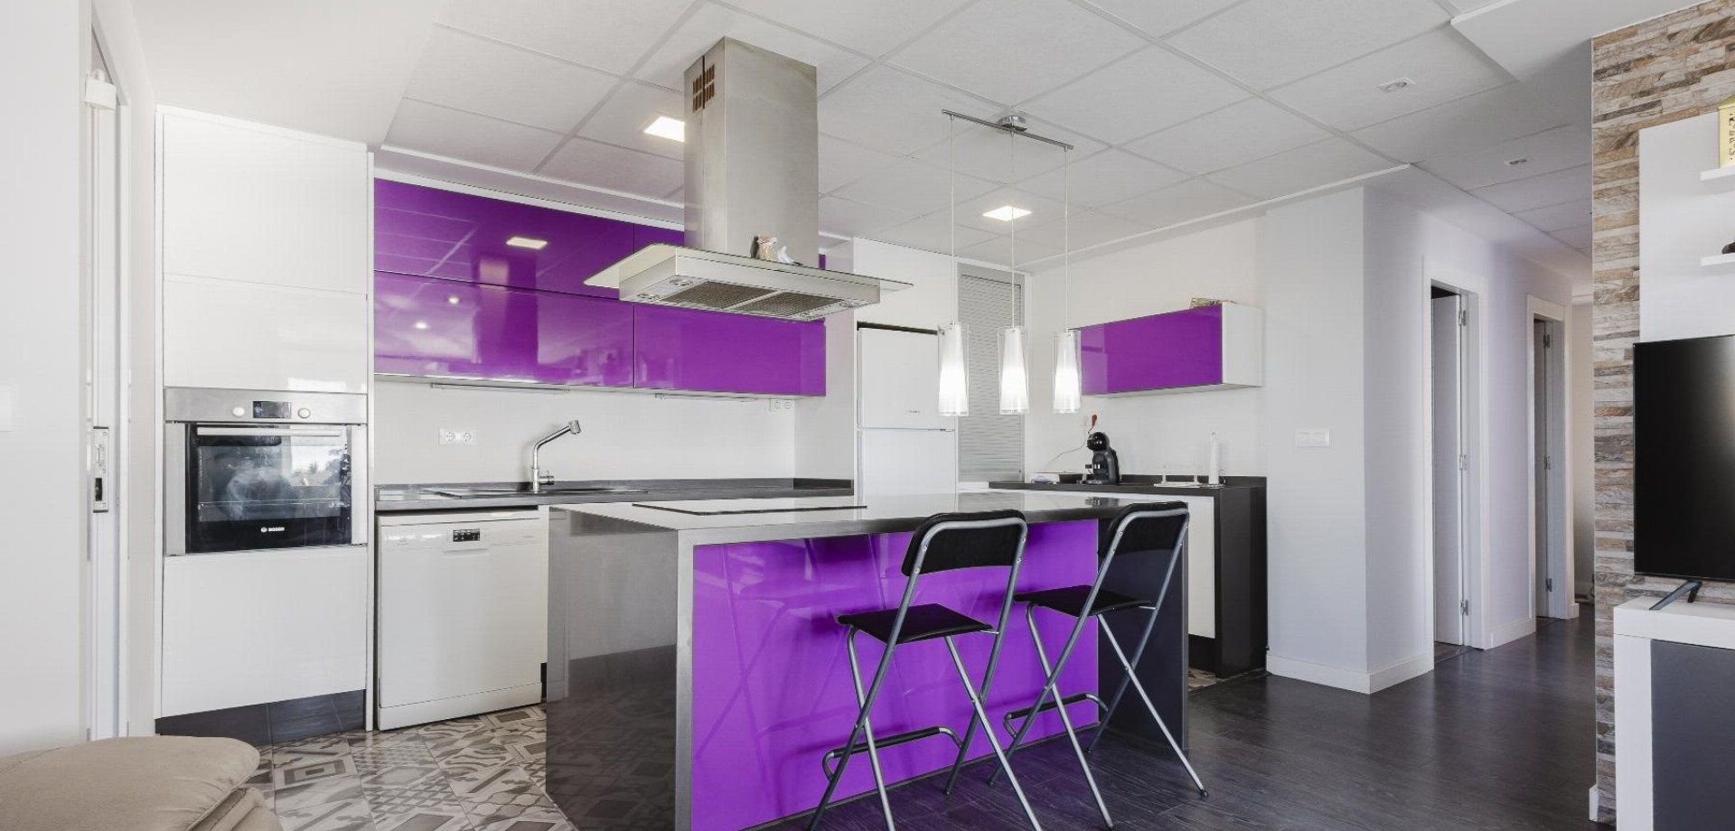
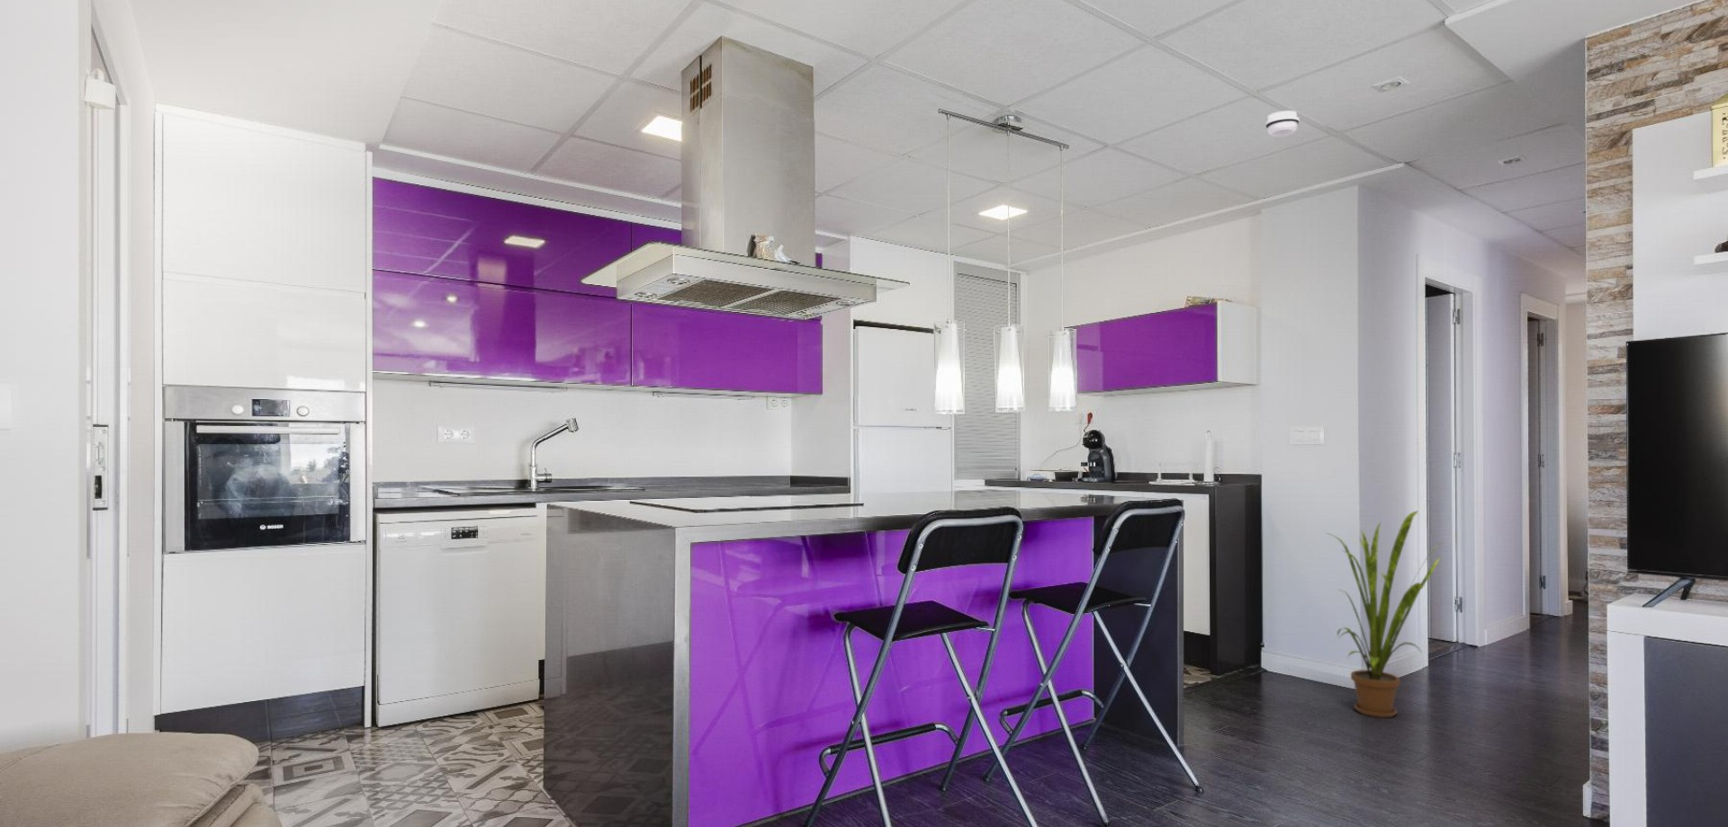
+ house plant (1376, 610)
+ smoke detector (1282, 123)
